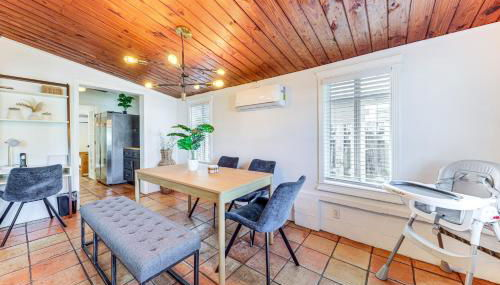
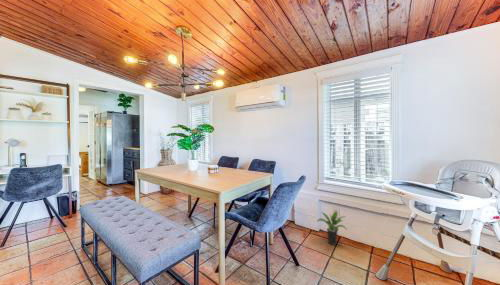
+ potted plant (332, 227)
